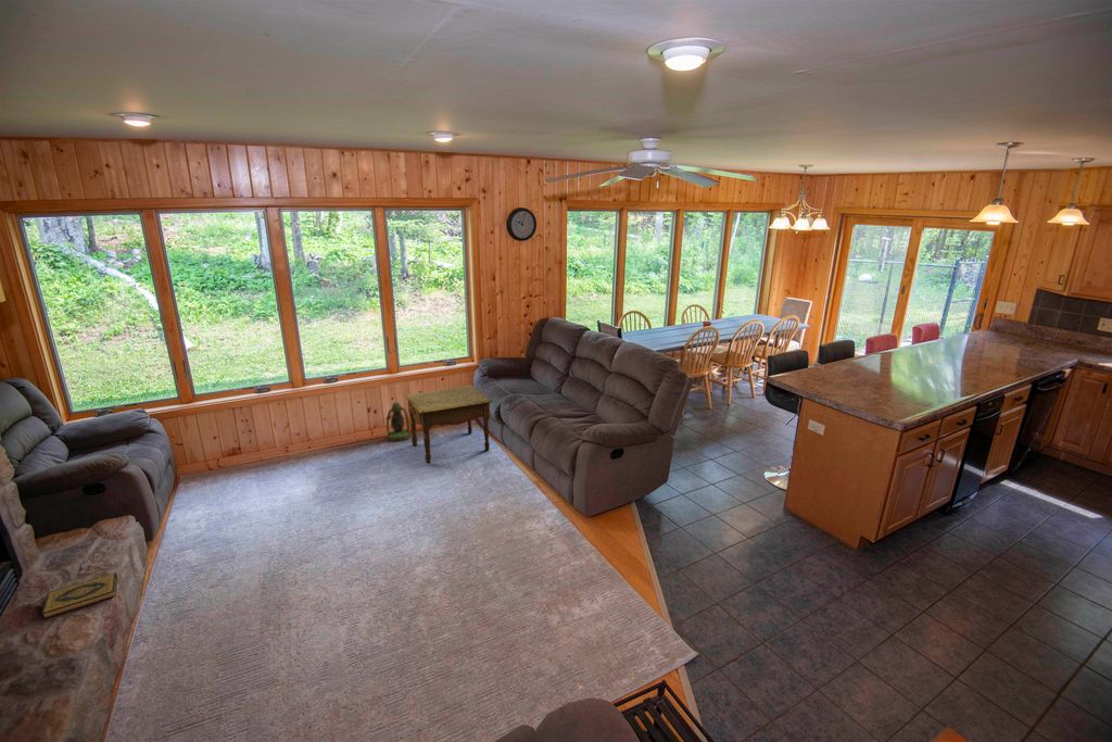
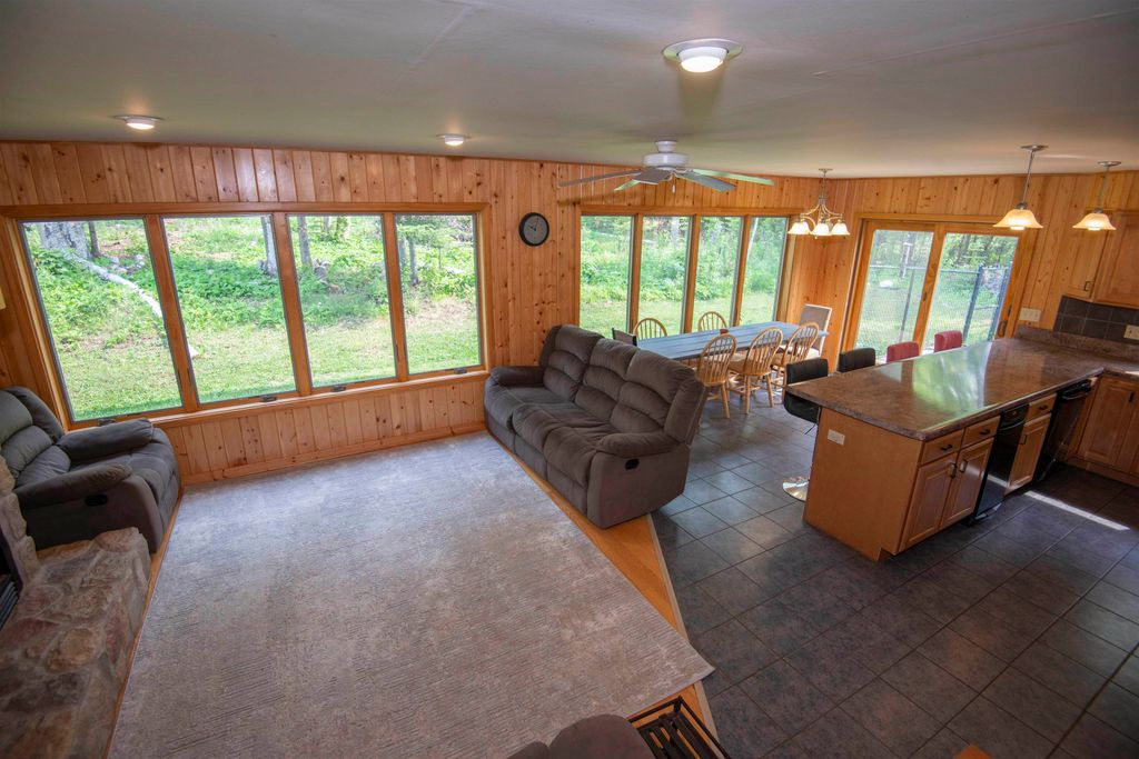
- hardback book (81, 594)
- side table (448, 422)
- lantern (397, 419)
